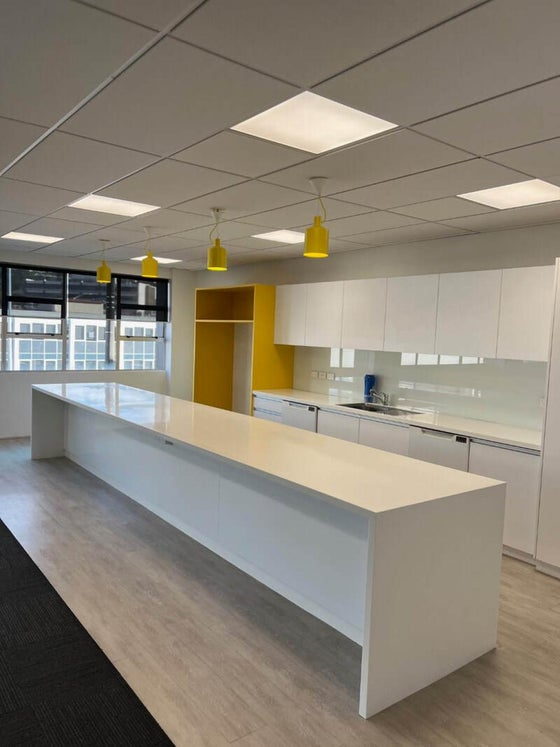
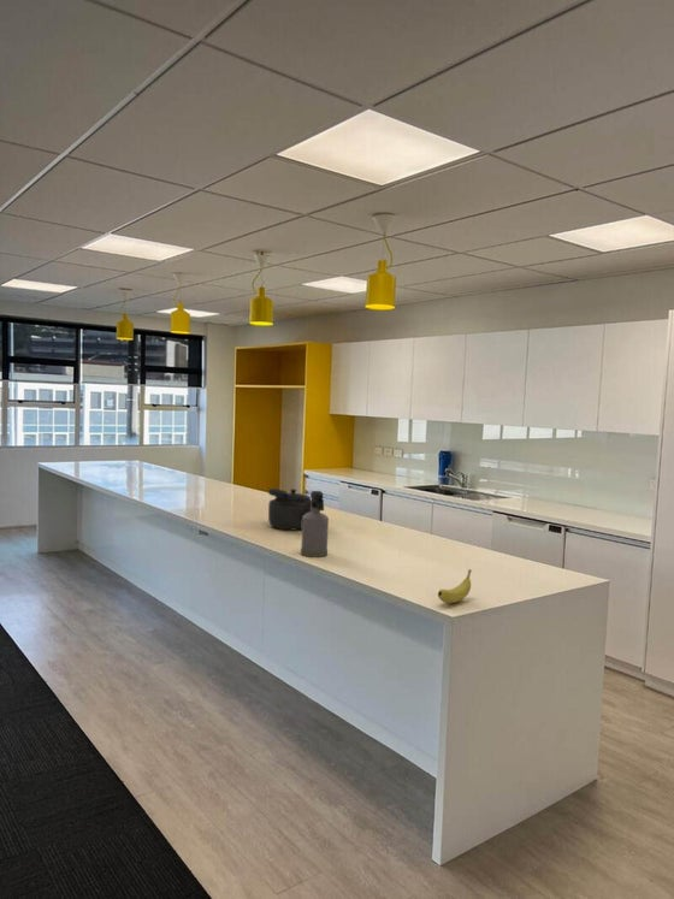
+ spray bottle (315, 522)
+ kettle (292, 508)
+ fruit (455, 587)
